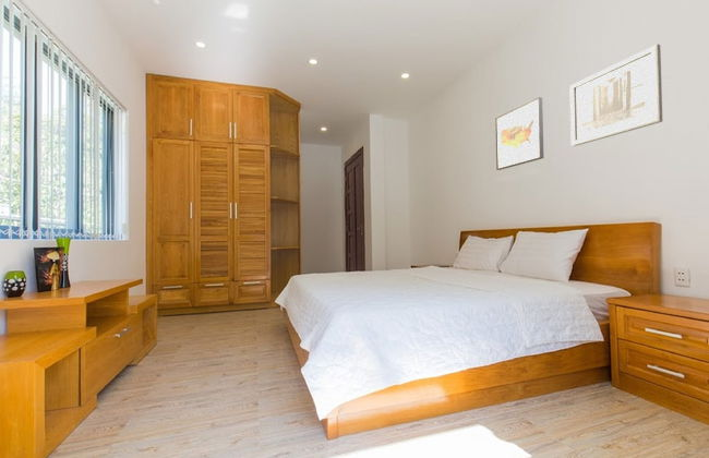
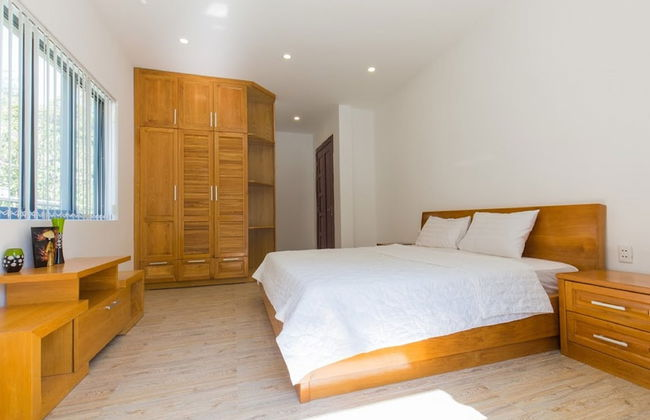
- wall art (517, 136)
- wall art (610, 101)
